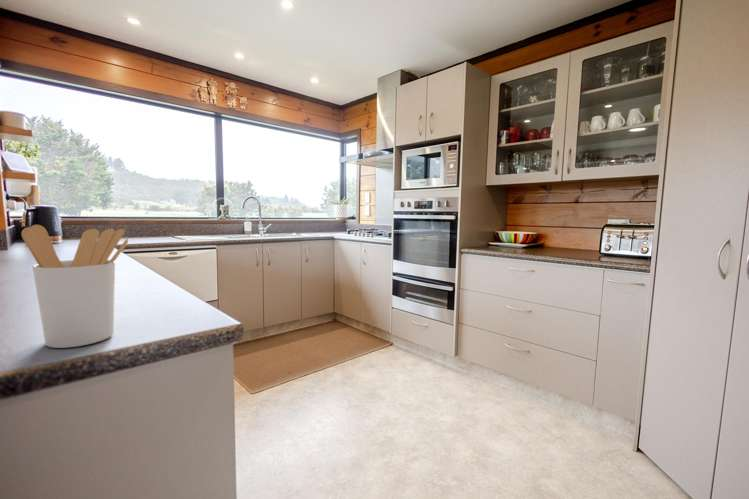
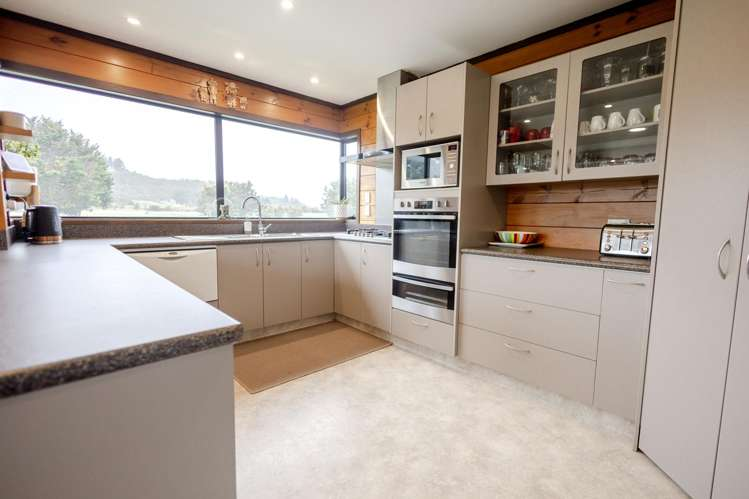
- utensil holder (87, 279)
